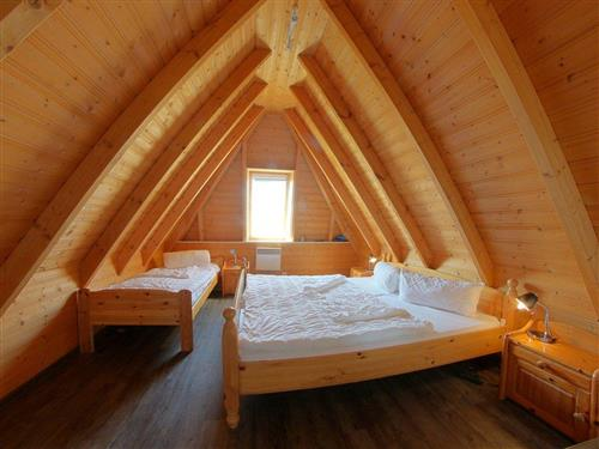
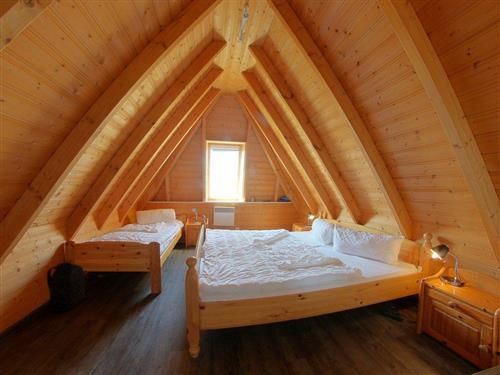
+ backpack (63, 283)
